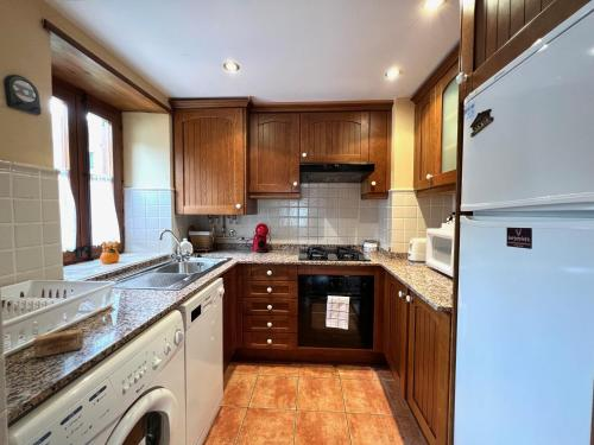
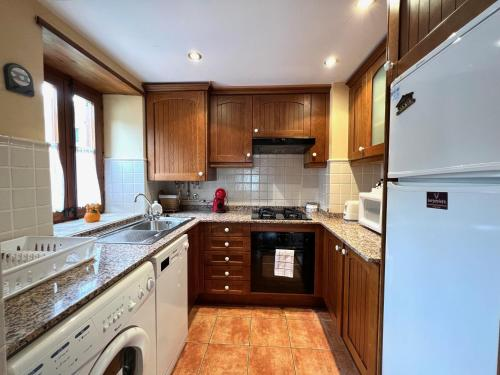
- soap bar (59, 342)
